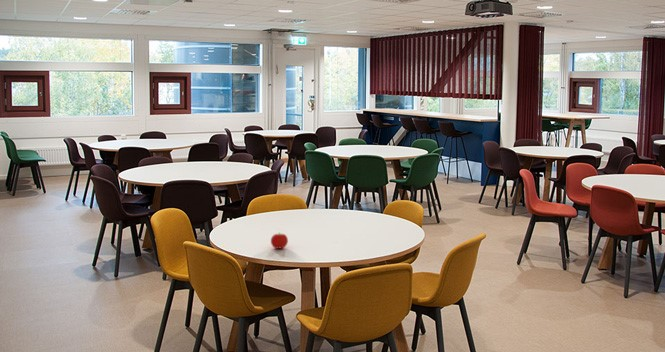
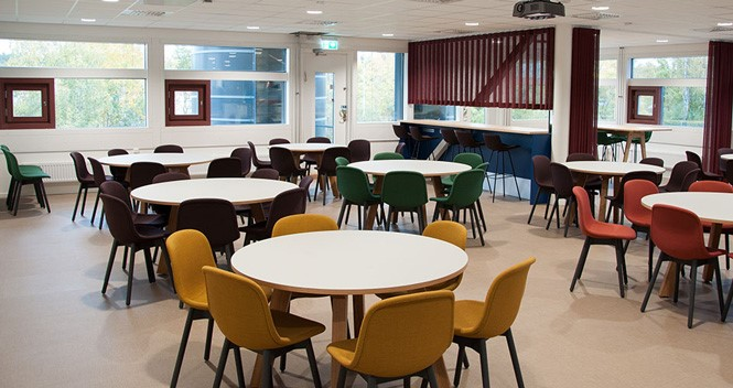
- fruit (279, 240)
